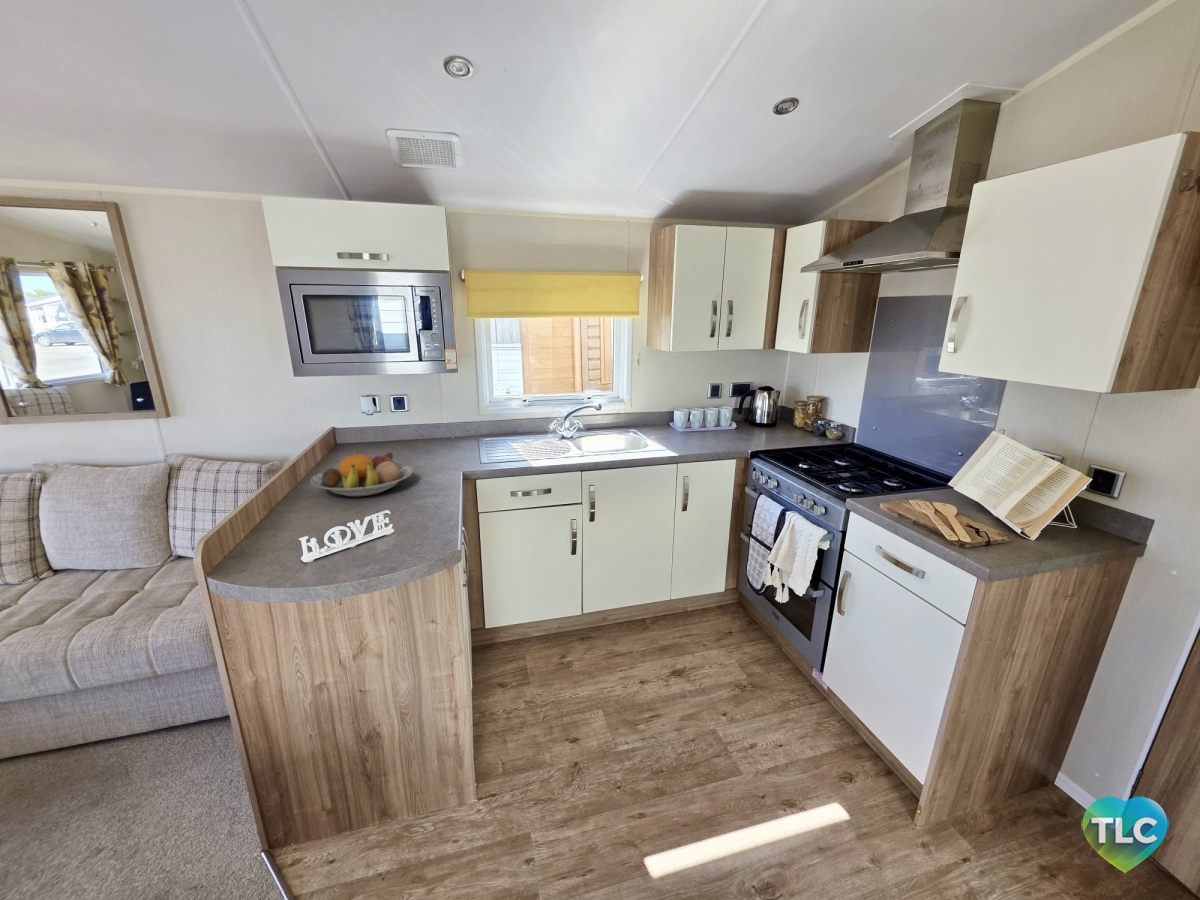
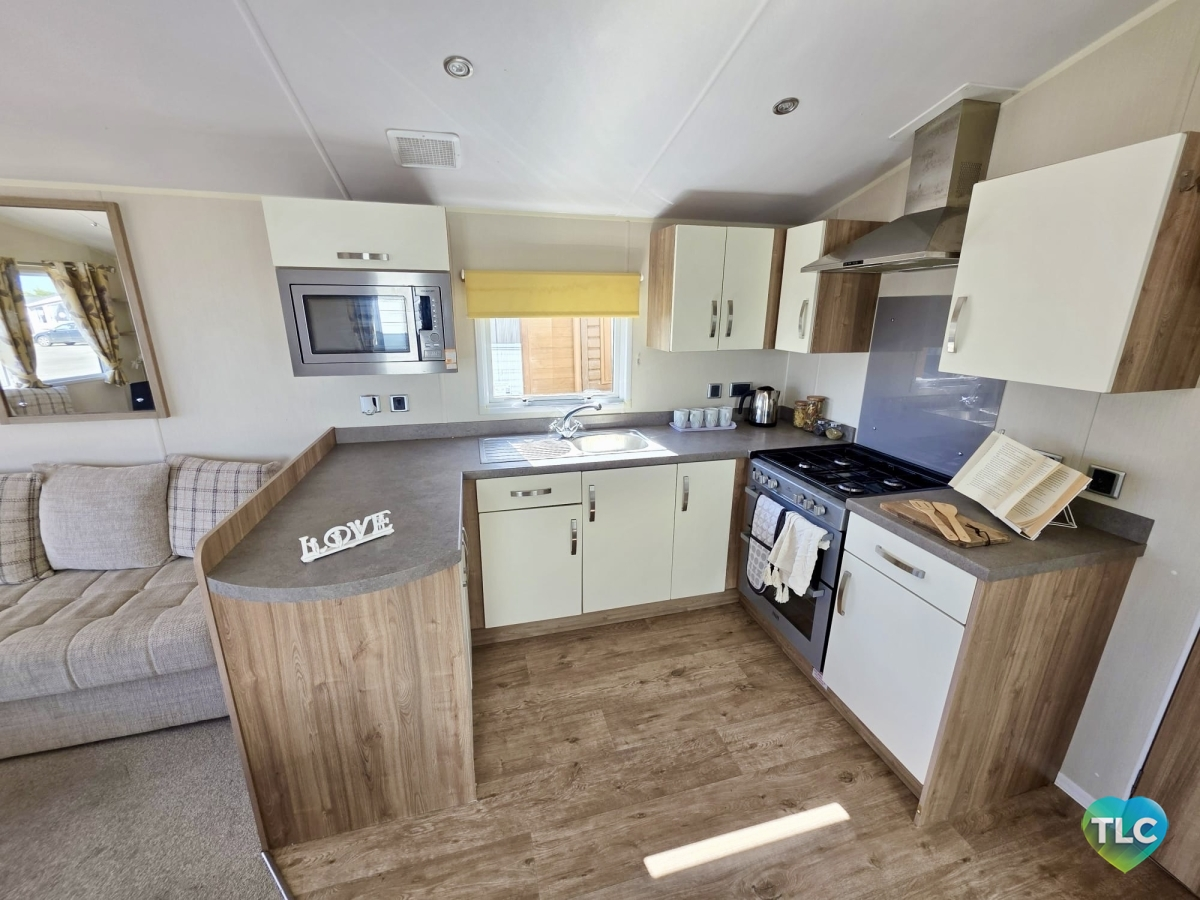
- fruit bowl (363, 470)
